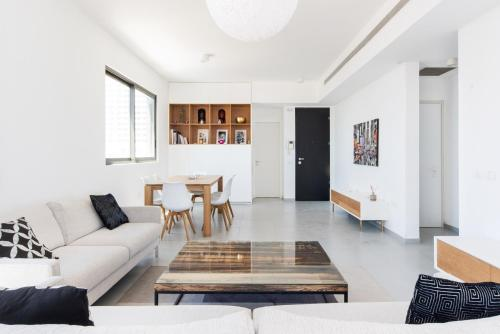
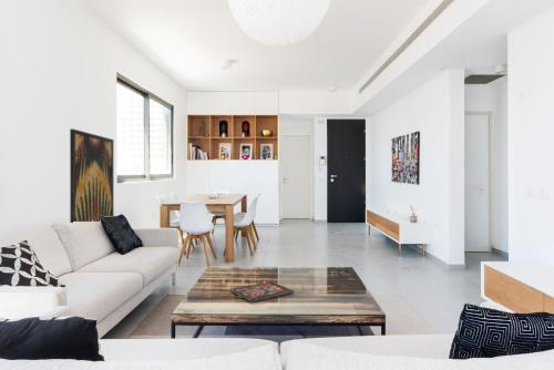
+ board game (260, 290)
+ wall art (94, 186)
